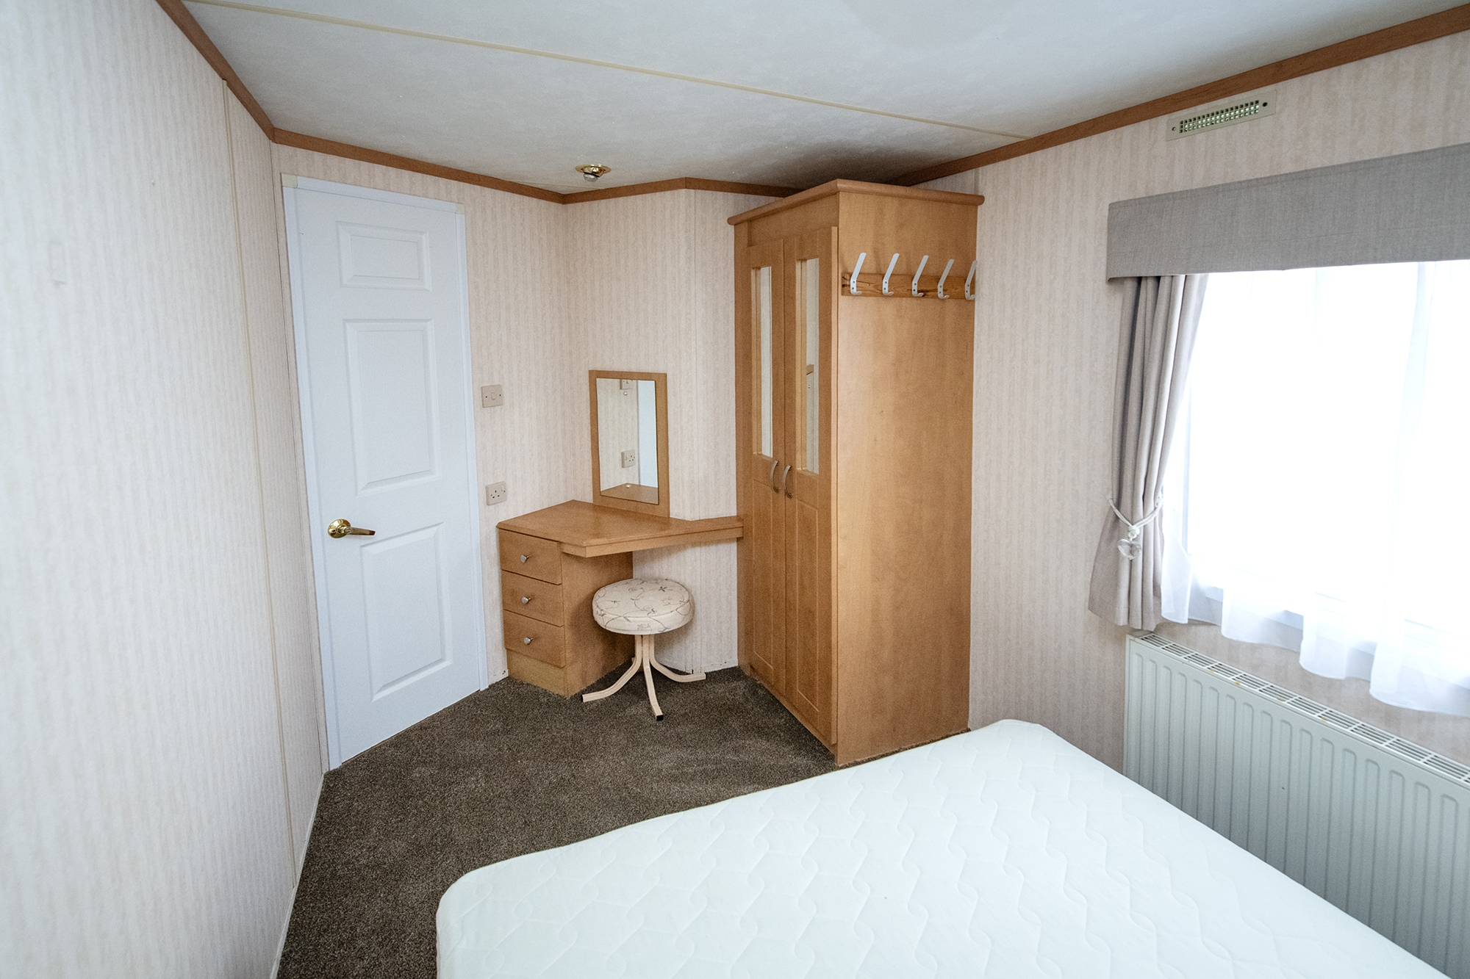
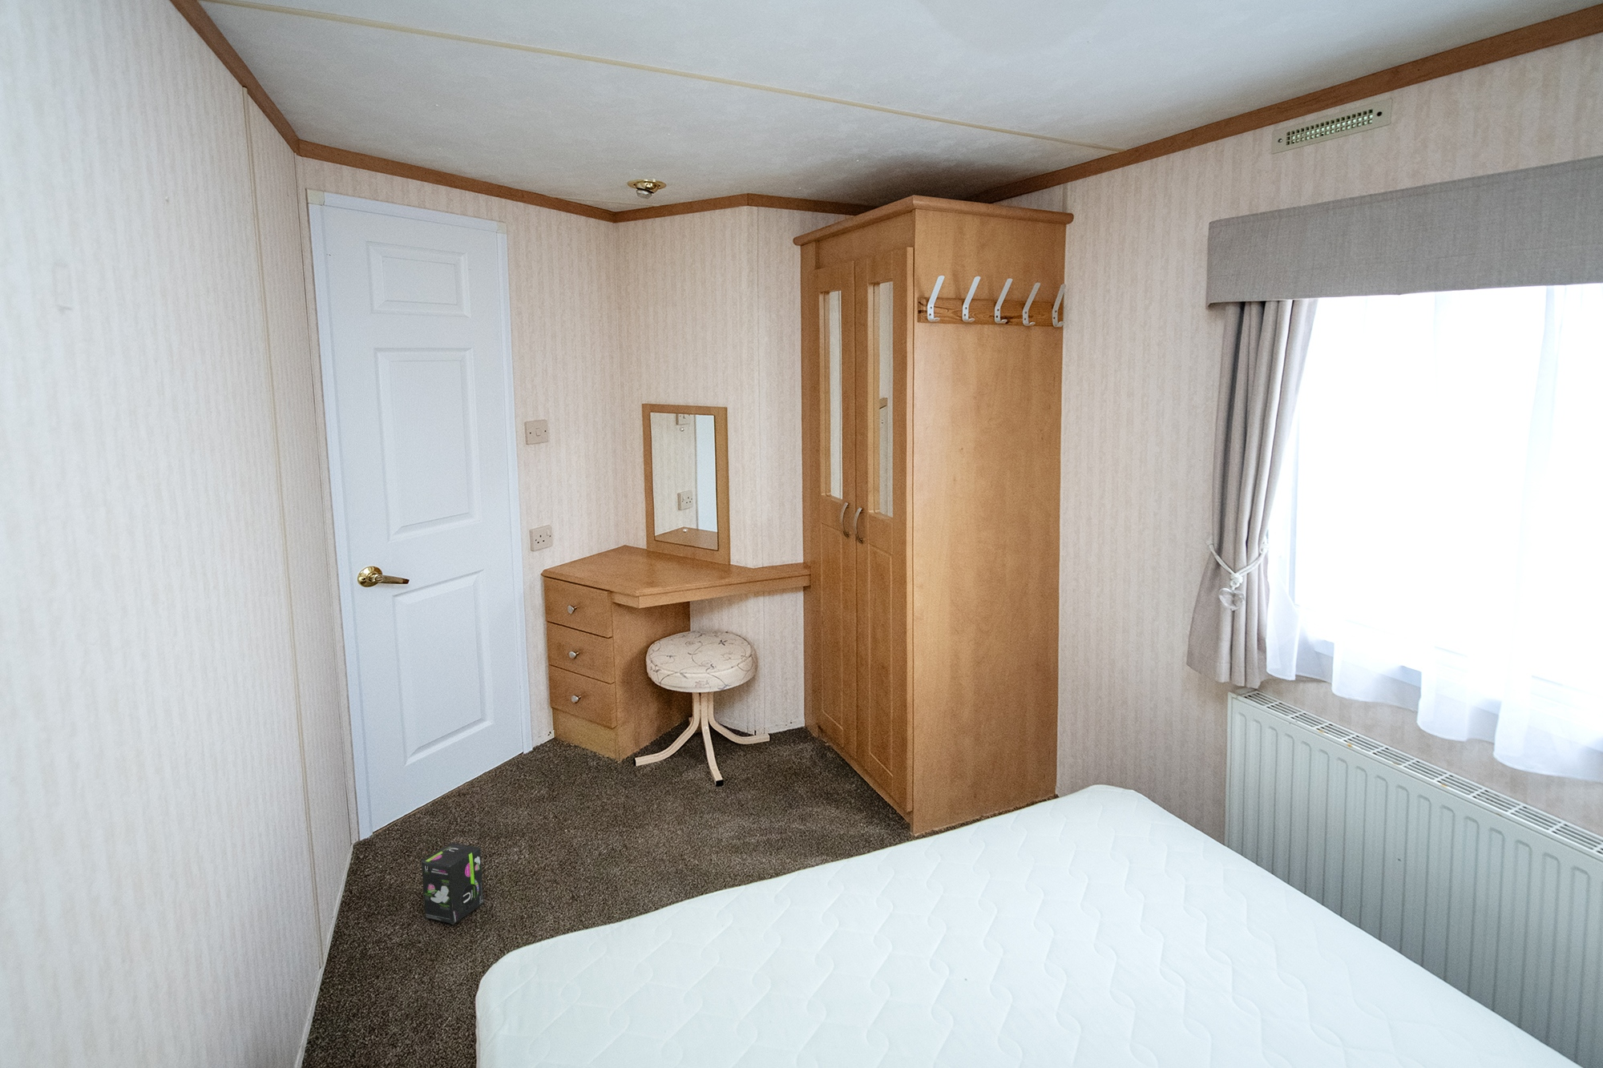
+ box (453, 881)
